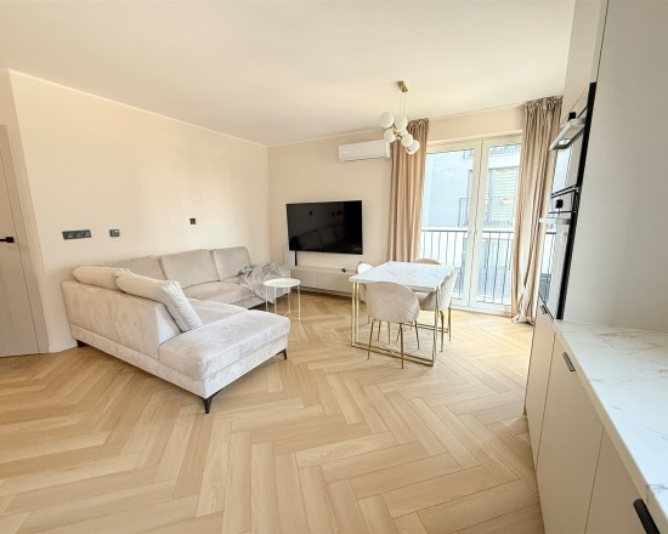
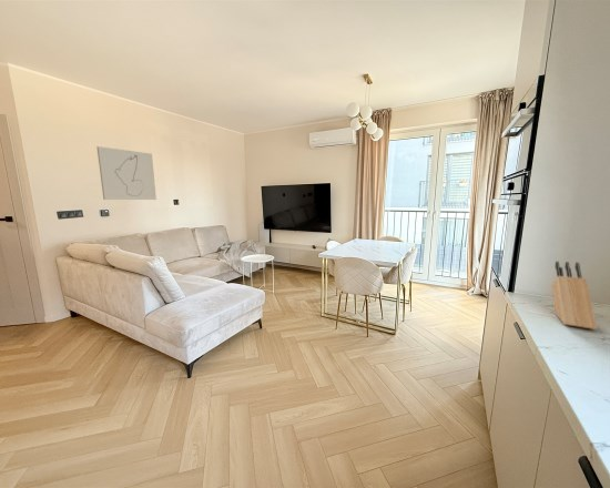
+ wall art (129, 175)
+ knife block (572, 291)
